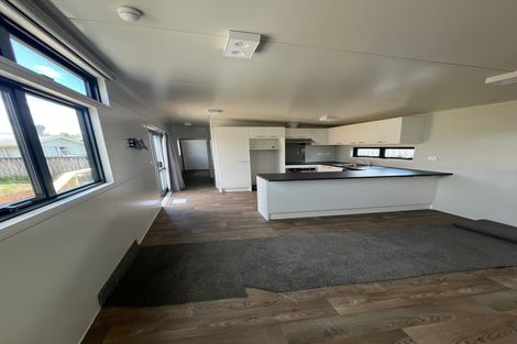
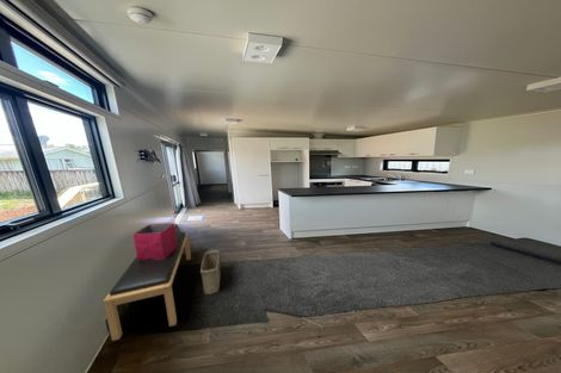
+ bench (160, 271)
+ storage bin (156, 241)
+ basket (211, 271)
